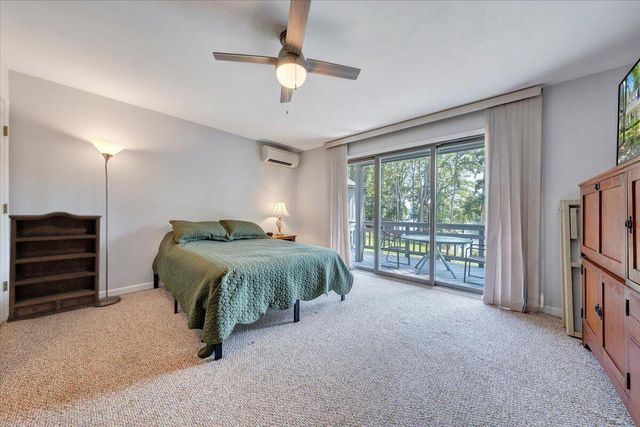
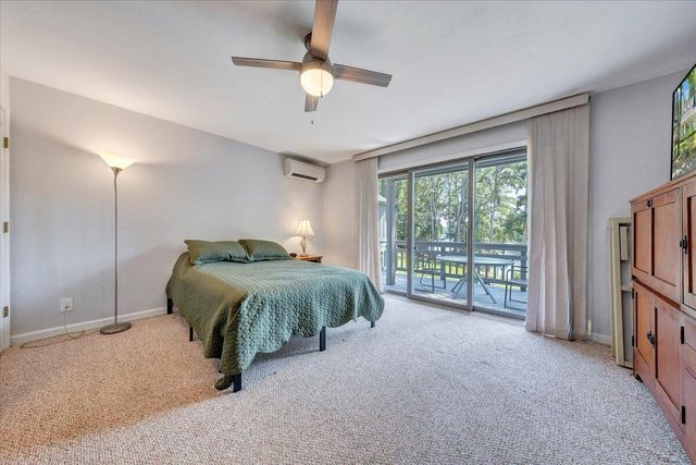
- bookshelf (58, 260)
